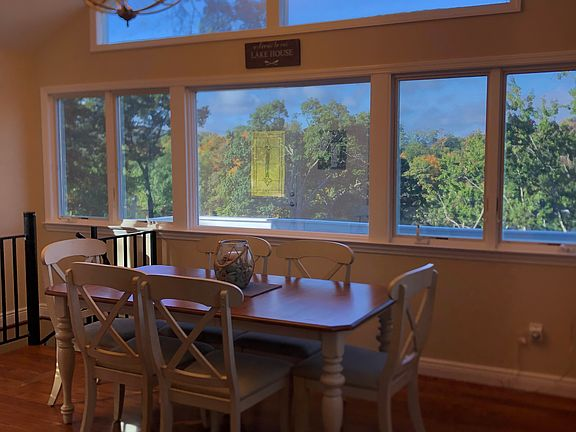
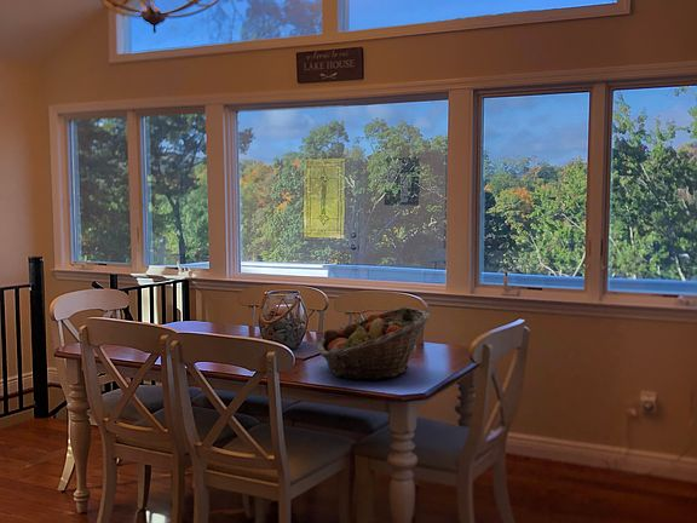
+ fruit basket (373, 340)
